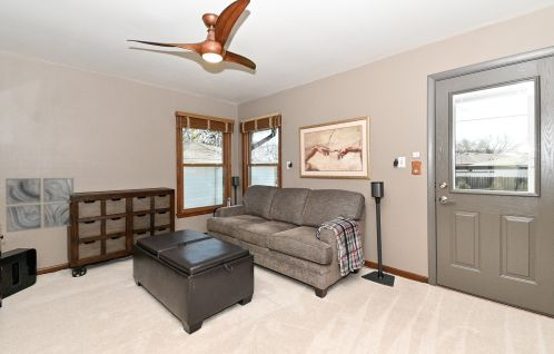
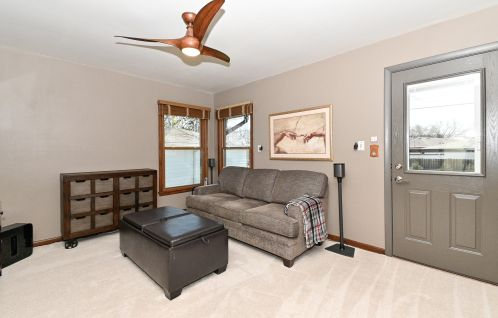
- wall art (40, 204)
